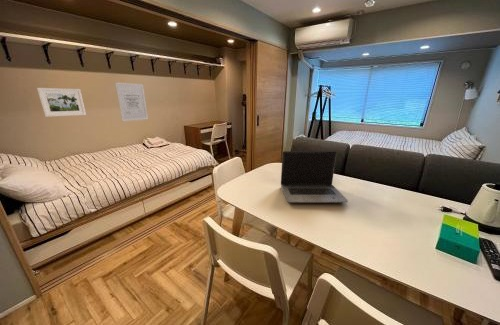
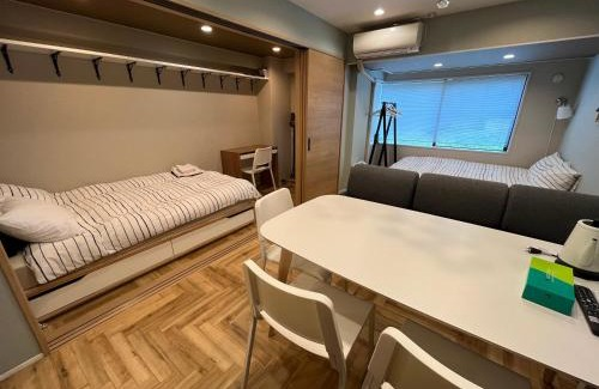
- wall art (132, 102)
- laptop computer (313, 176)
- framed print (63, 102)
